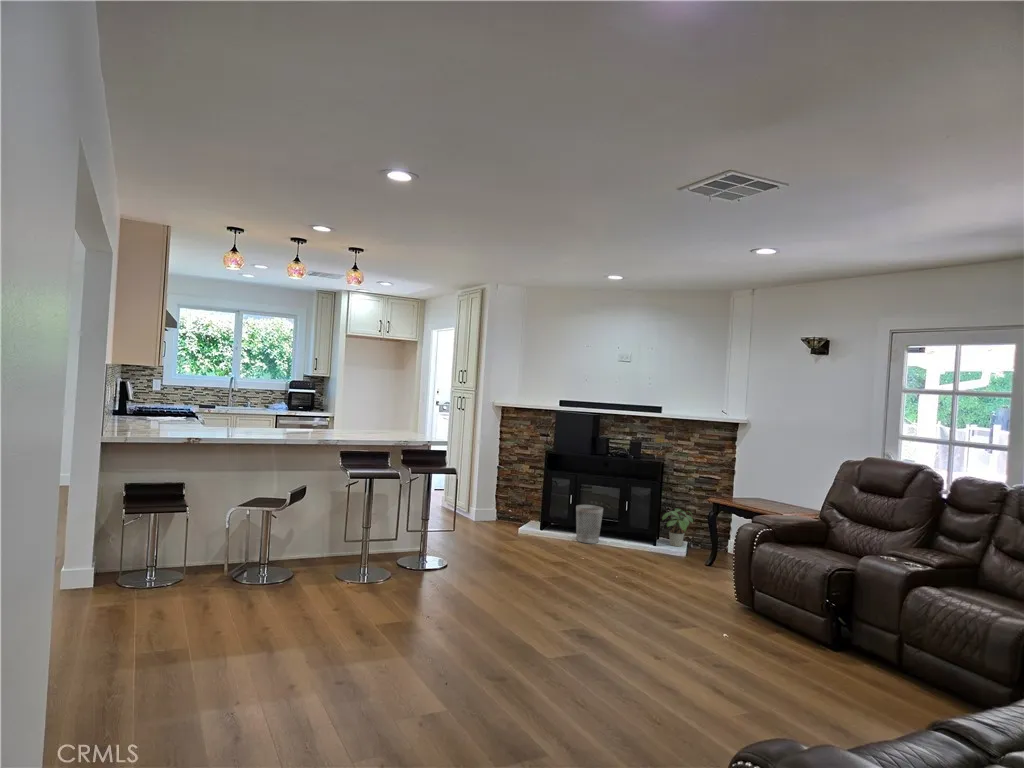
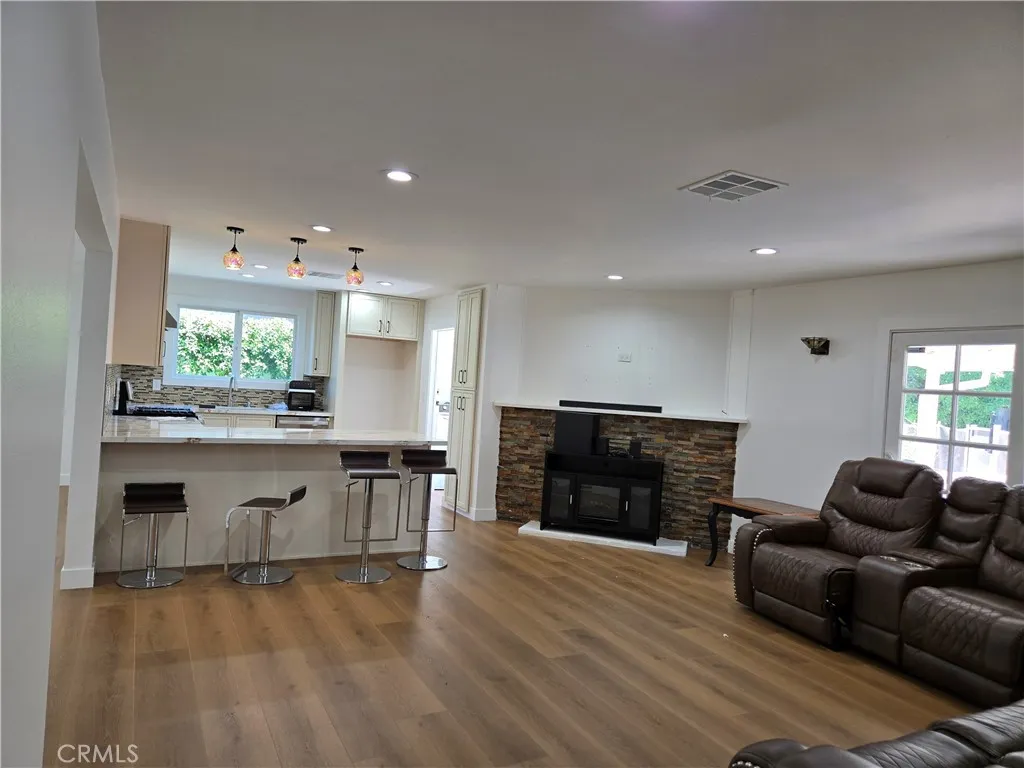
- wastebasket (588, 524)
- potted plant (677, 527)
